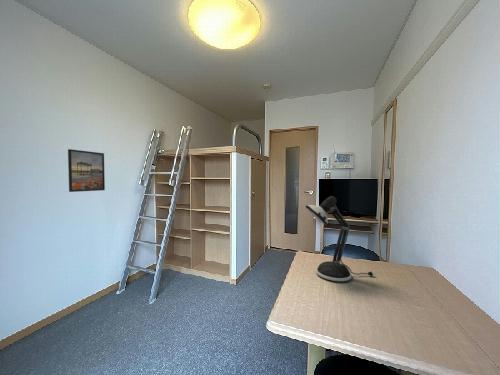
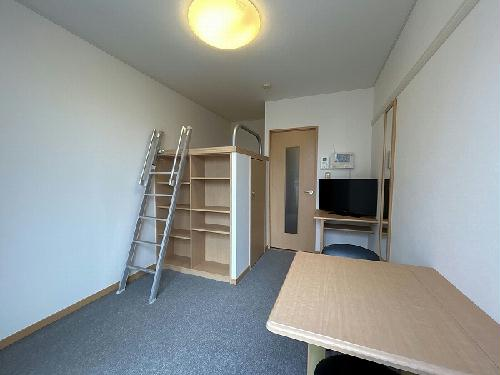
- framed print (87, 171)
- desk lamp (338, 237)
